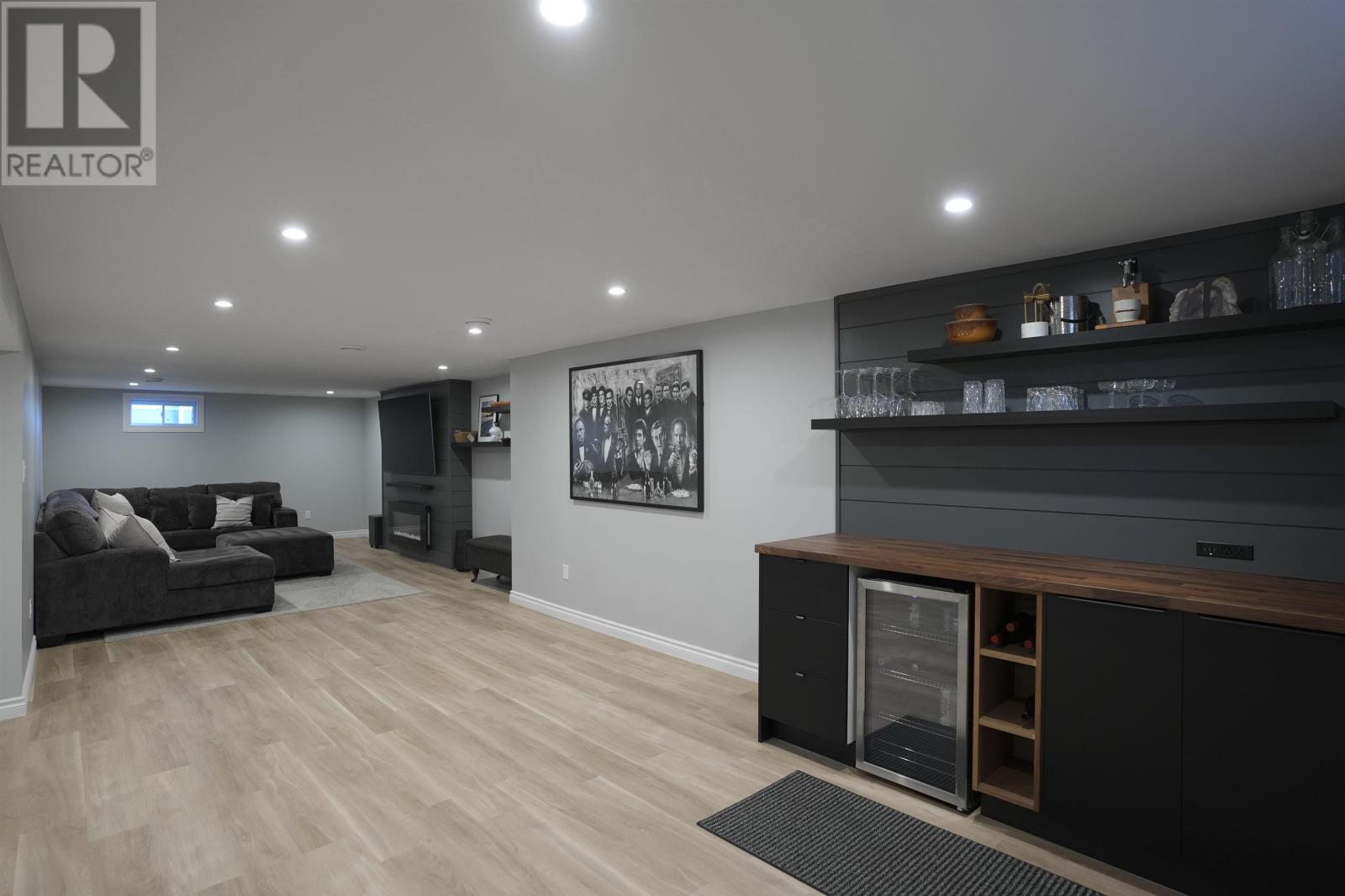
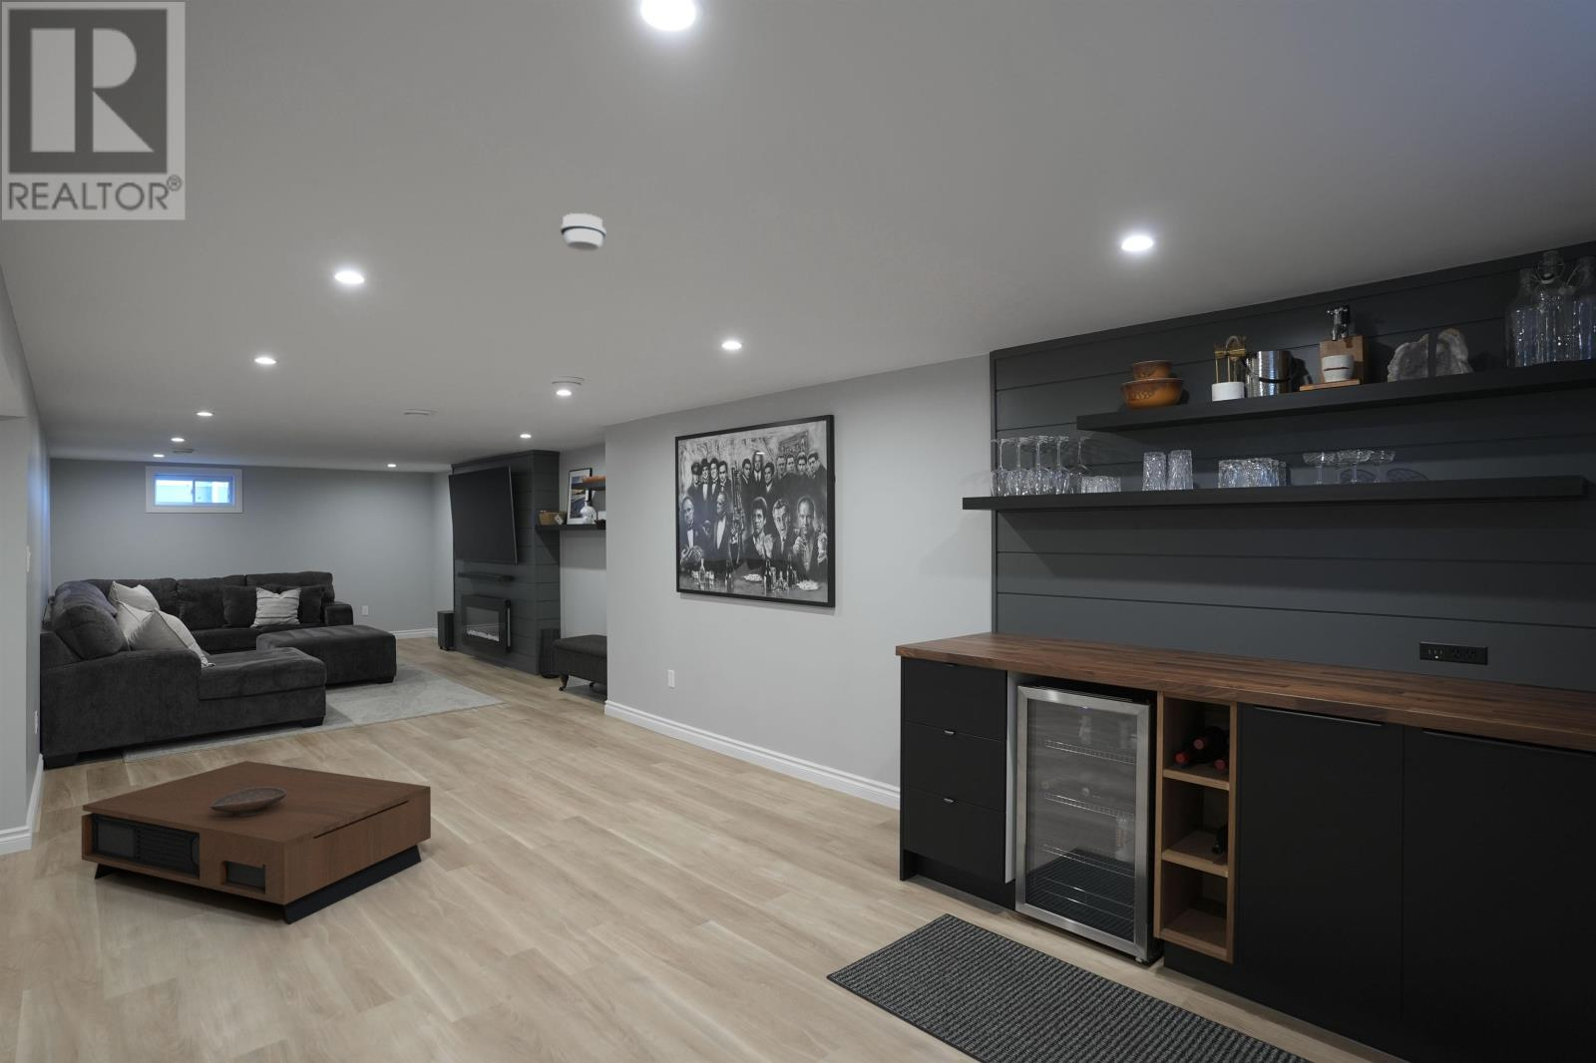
+ decorative bowl (249, 803)
+ coffee table (263, 832)
+ smoke detector (583, 234)
